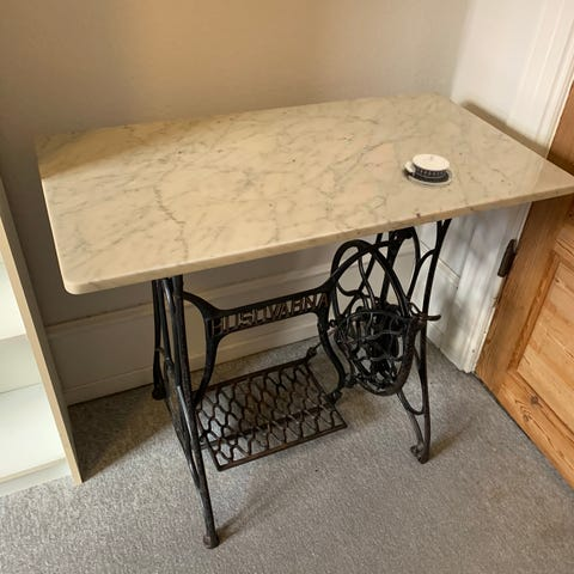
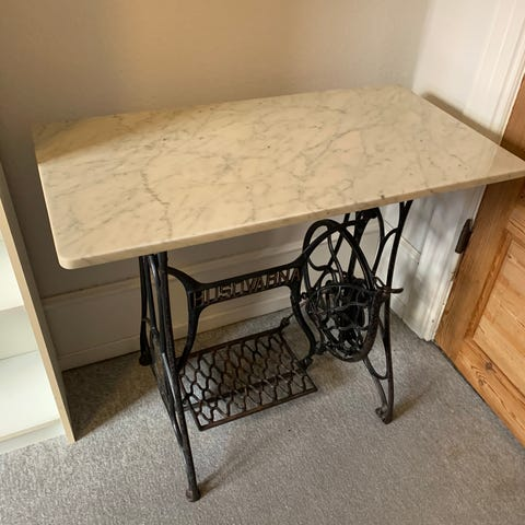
- architectural model (430, 163)
